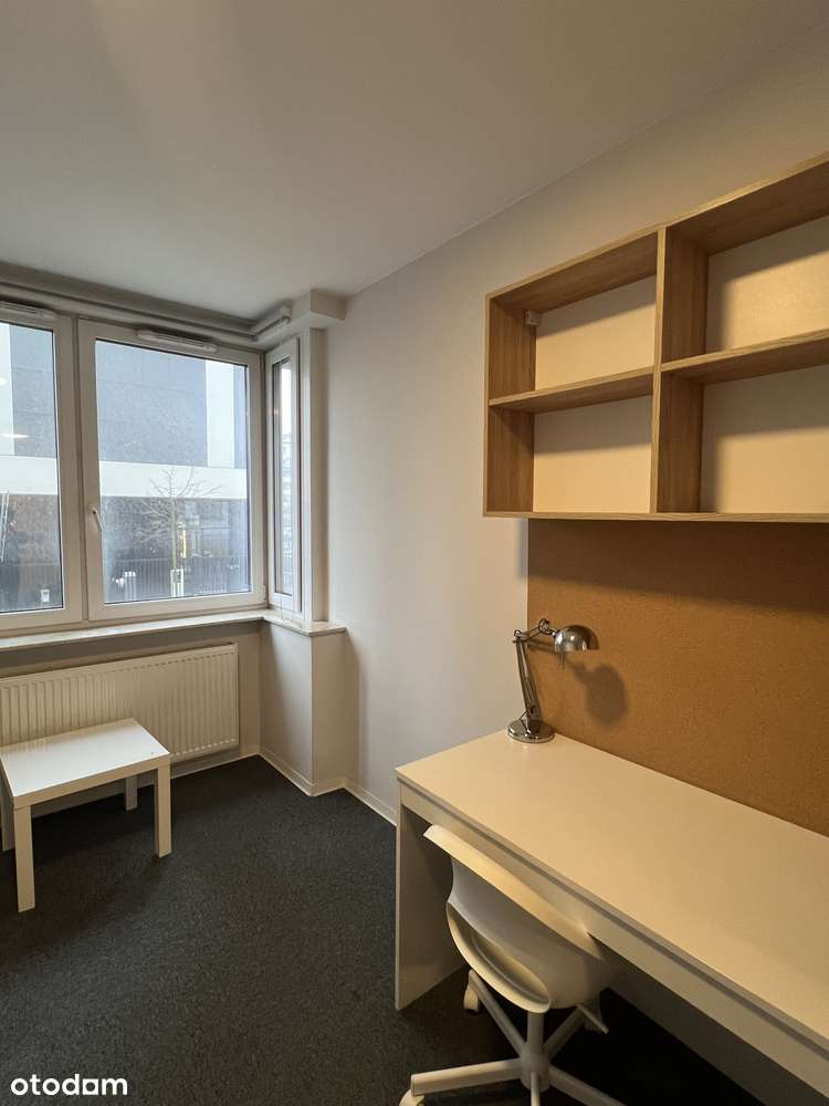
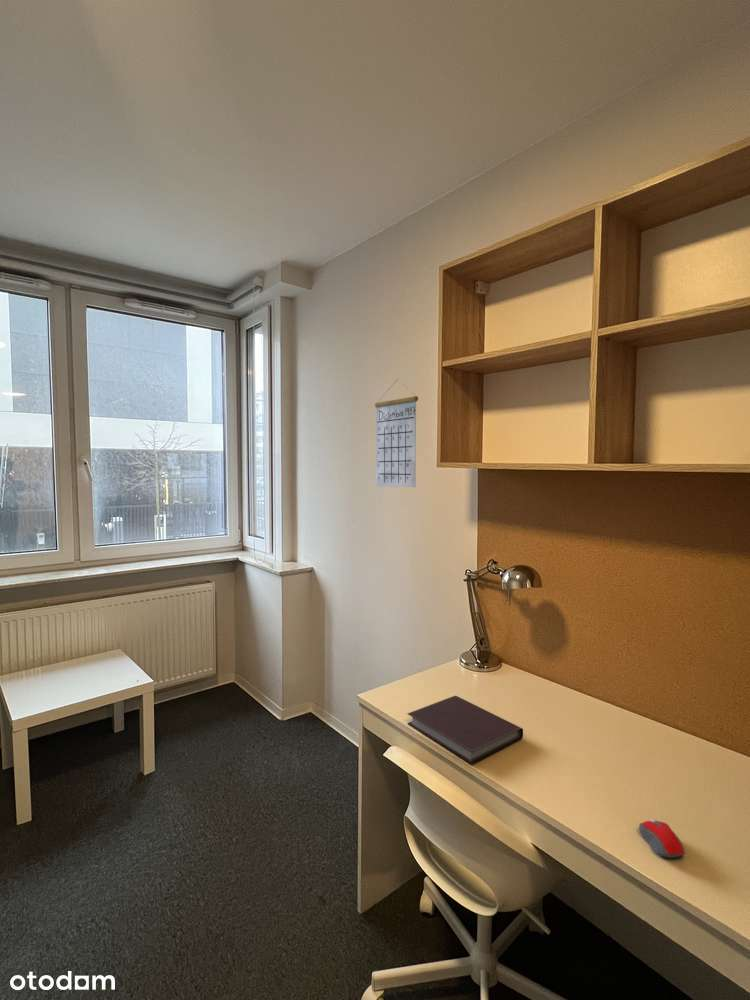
+ calendar (395, 432)
+ notebook (463, 725)
+ computer mouse (661, 835)
